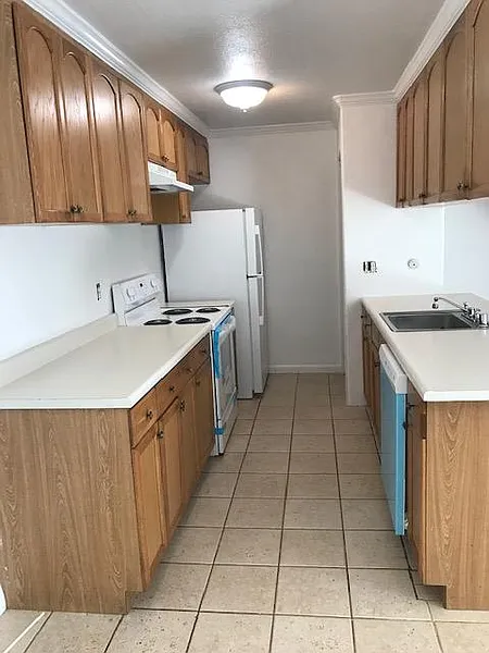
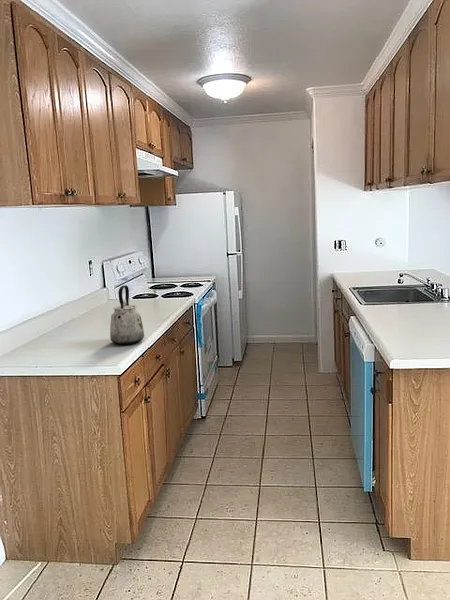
+ kettle (124, 315)
